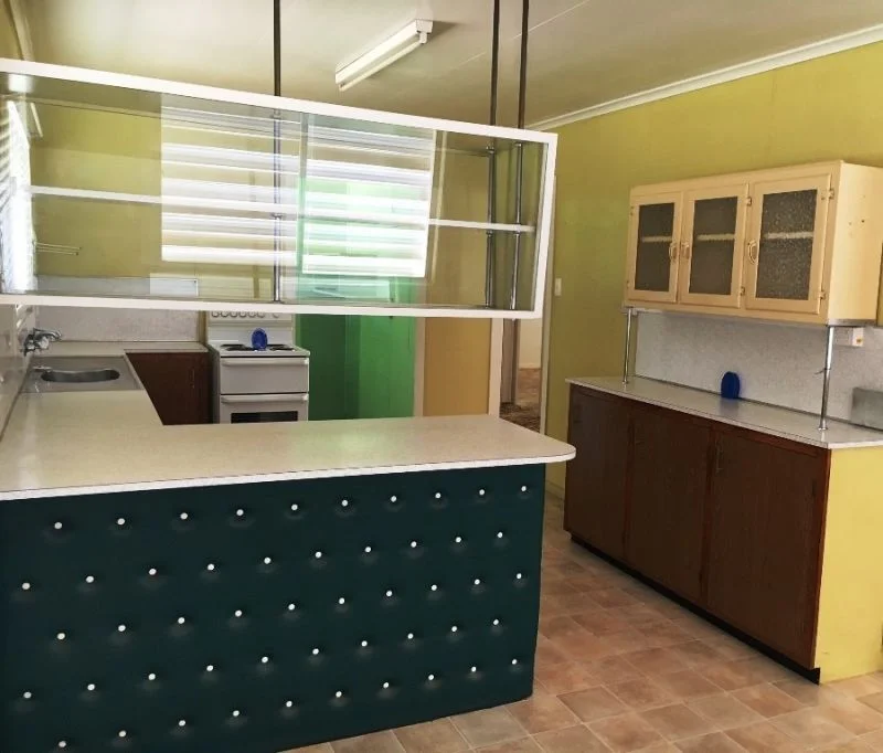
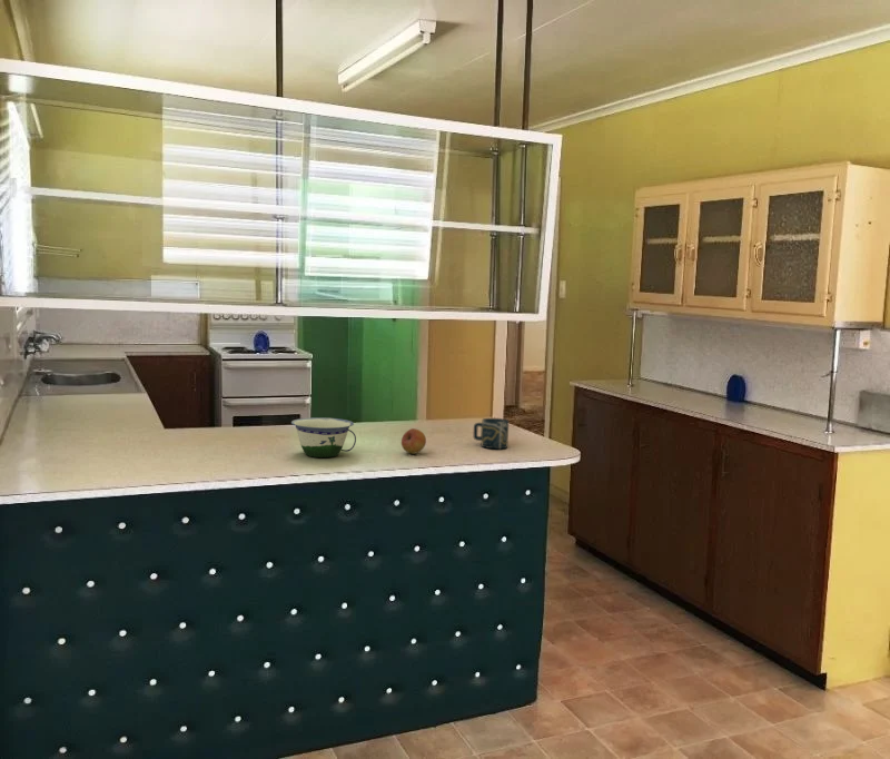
+ cup (491, 432)
+ fruit (413, 441)
+ bowl (323, 438)
